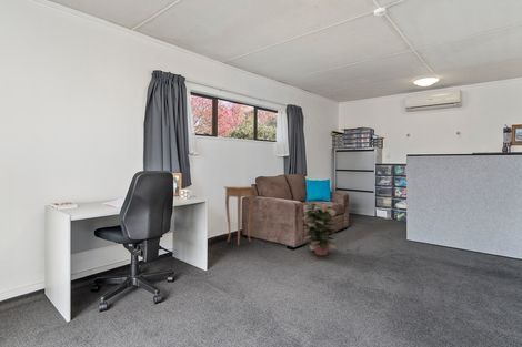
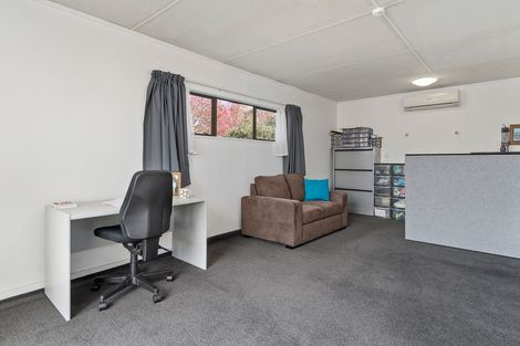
- decorative plant (319, 228)
- side table (239, 214)
